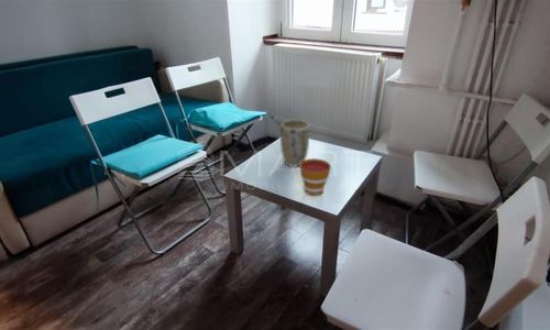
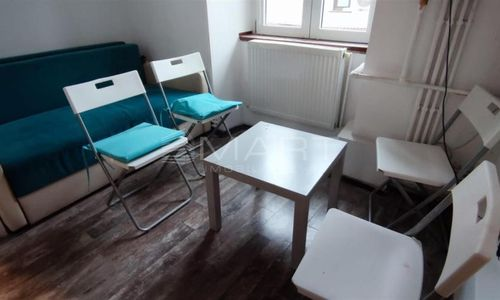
- plant pot (294, 143)
- cup (316, 176)
